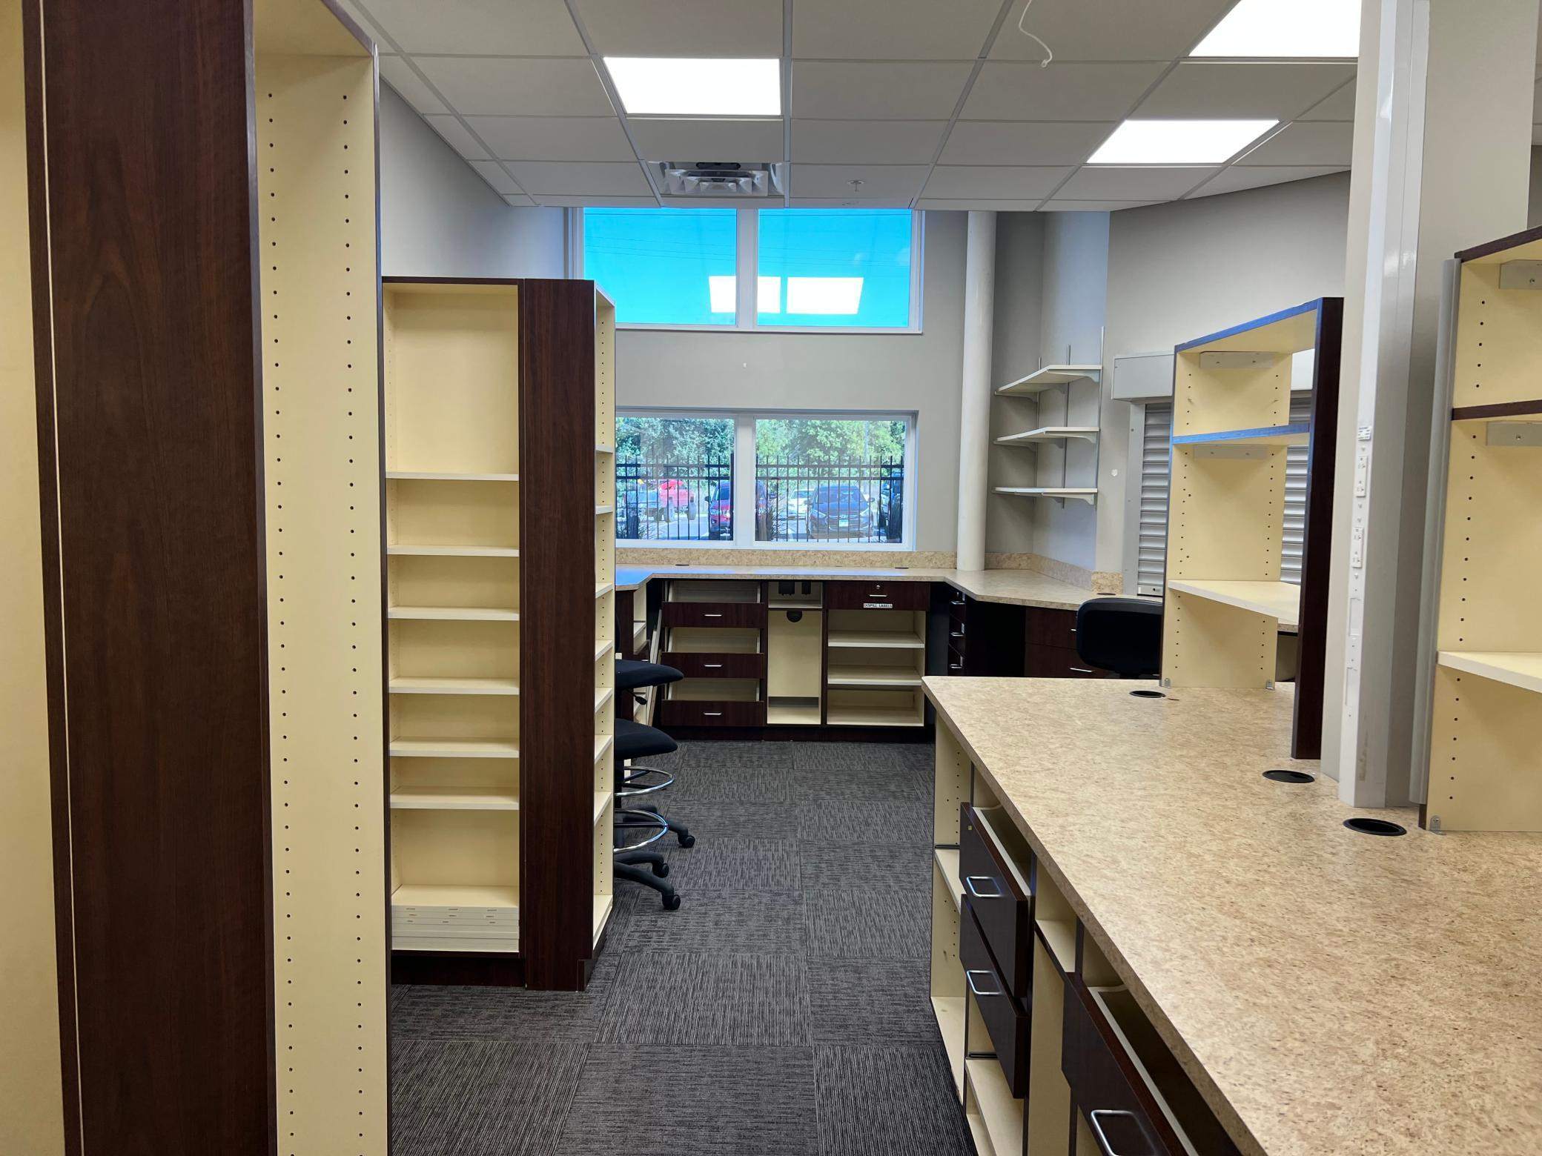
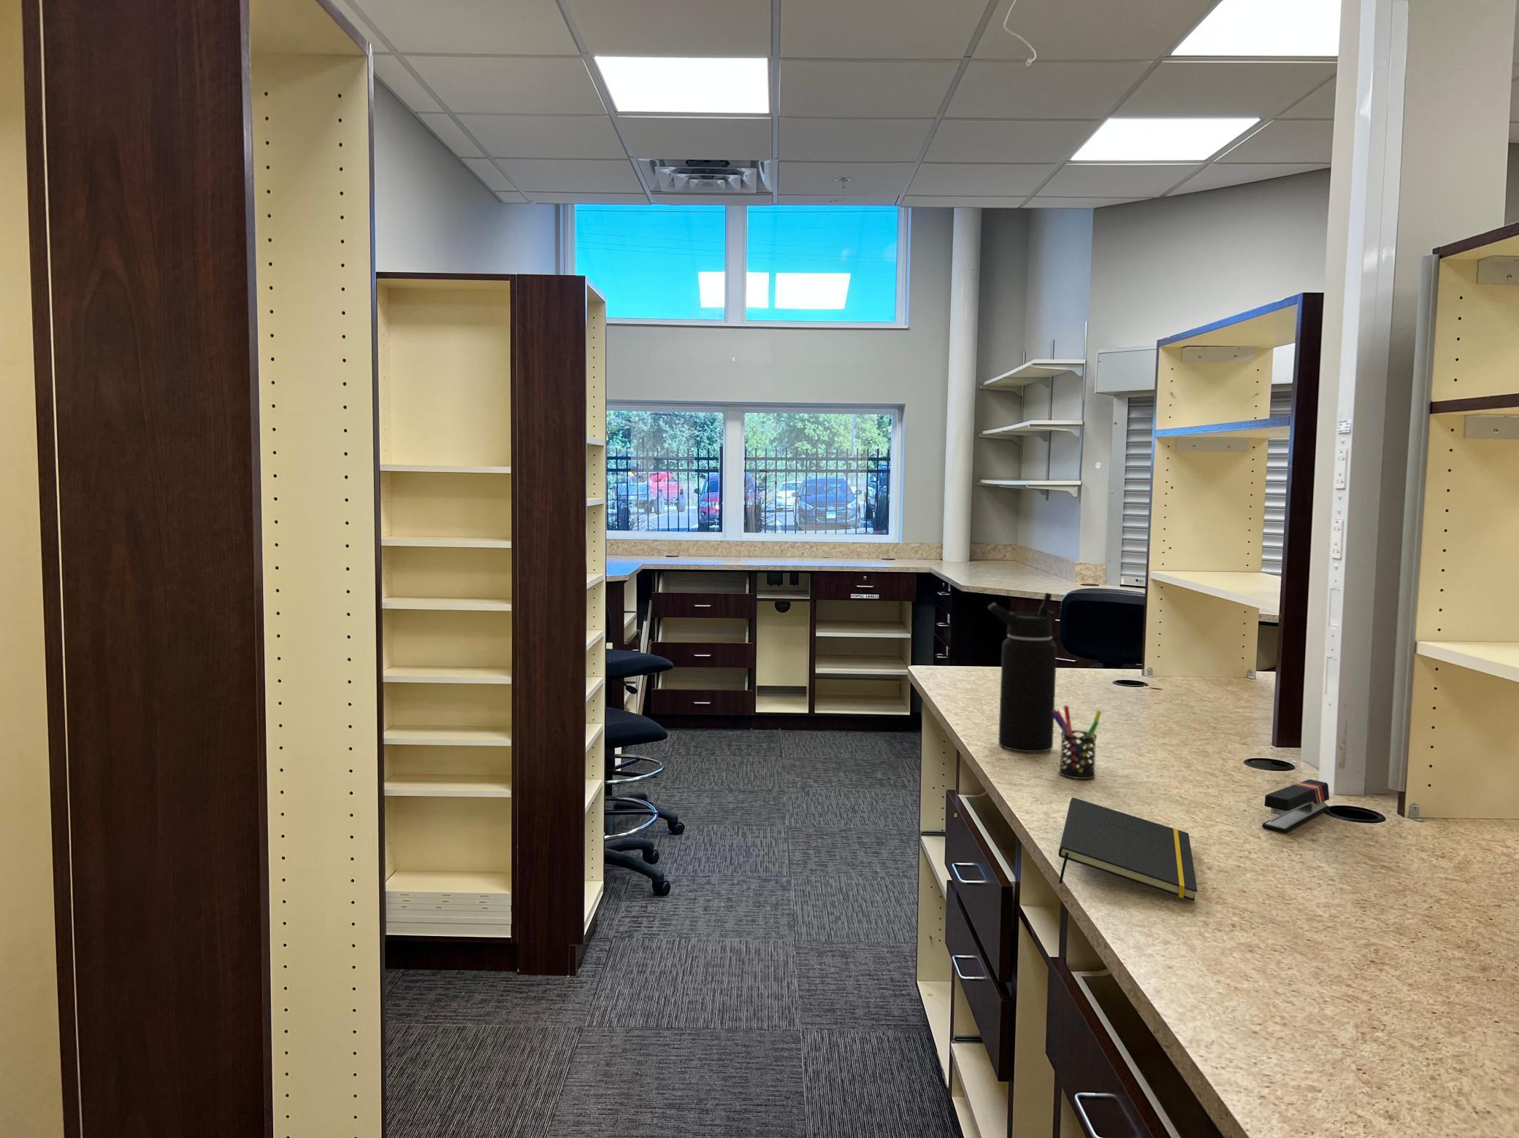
+ stapler (1297, 802)
+ pen holder (1079, 740)
+ water bottle (1020, 669)
+ notepad (1127, 844)
